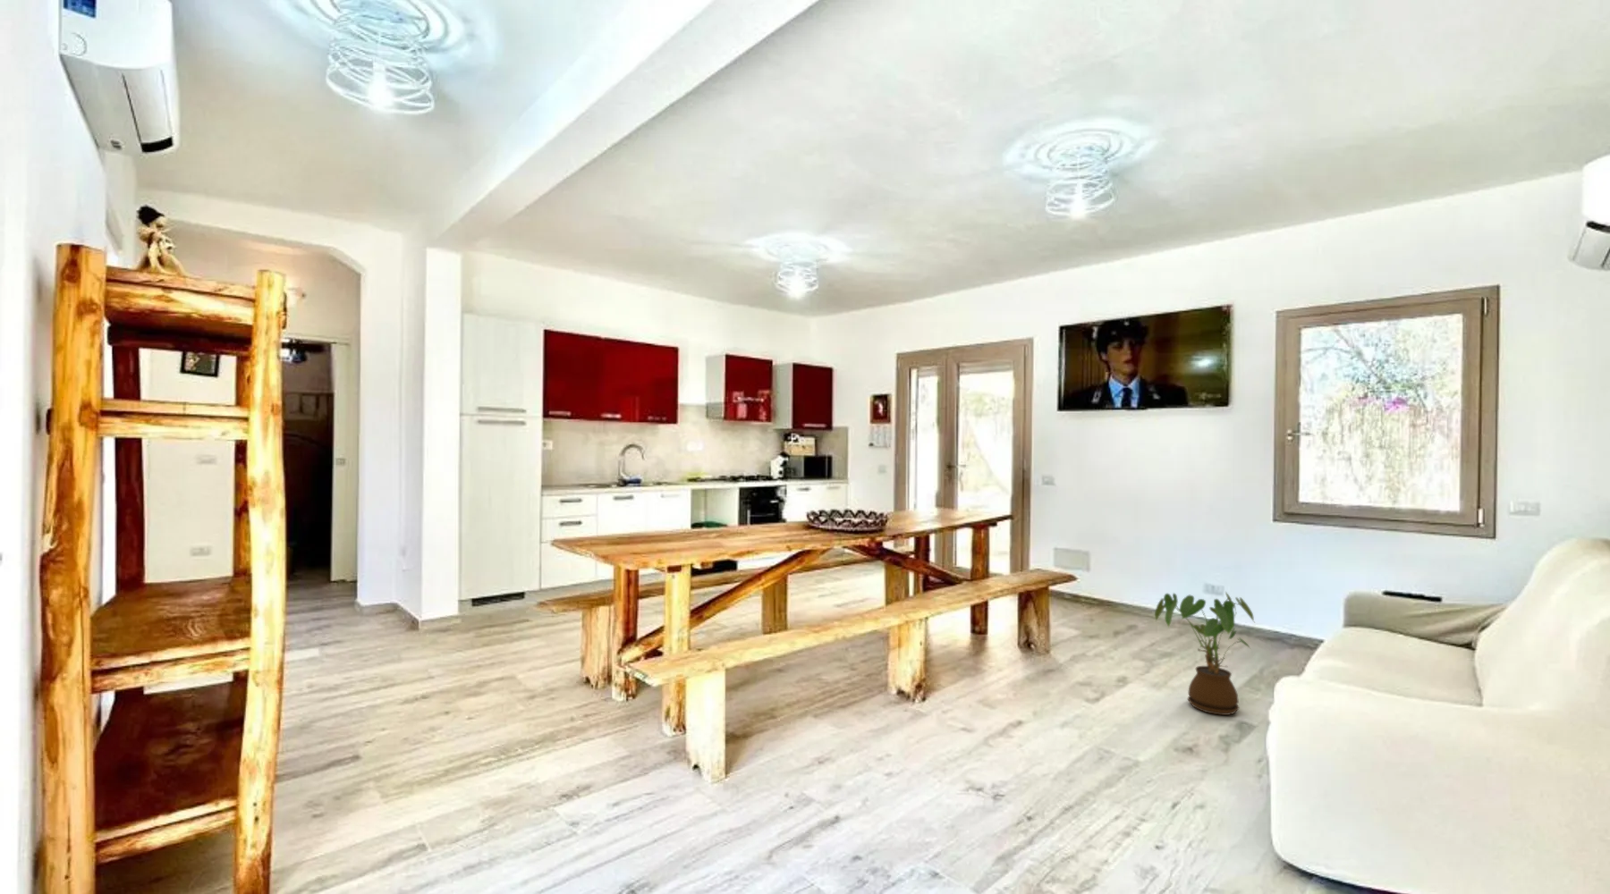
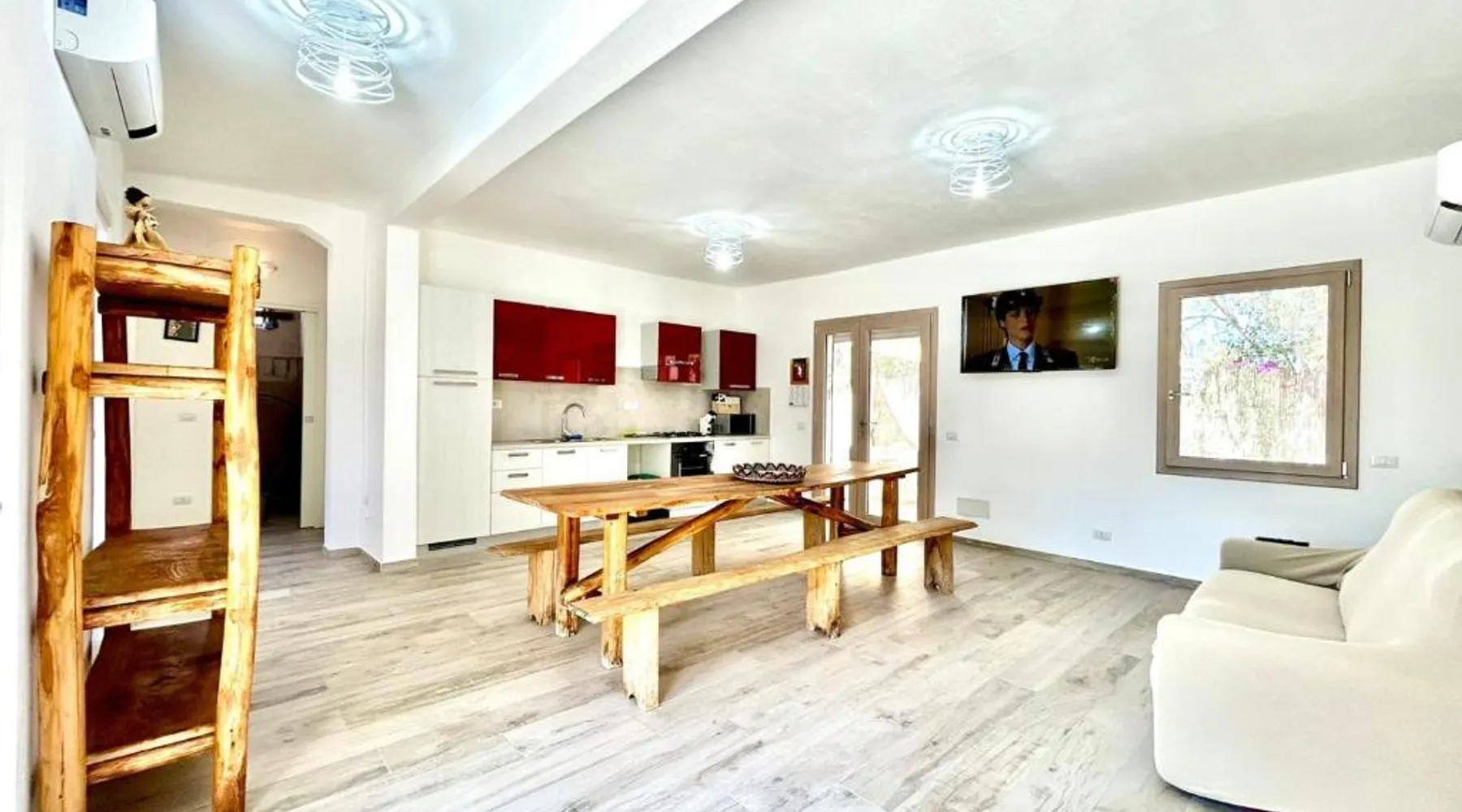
- house plant (1203, 646)
